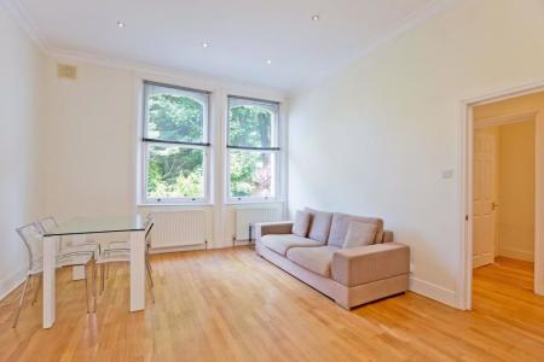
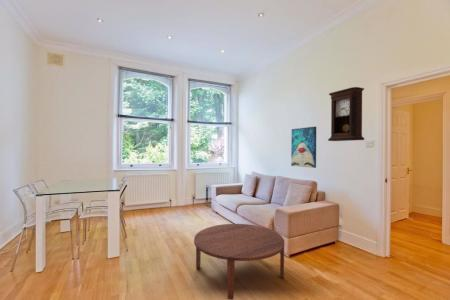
+ wall art (303, 147)
+ pendulum clock (344, 115)
+ coffee table (238, 254)
